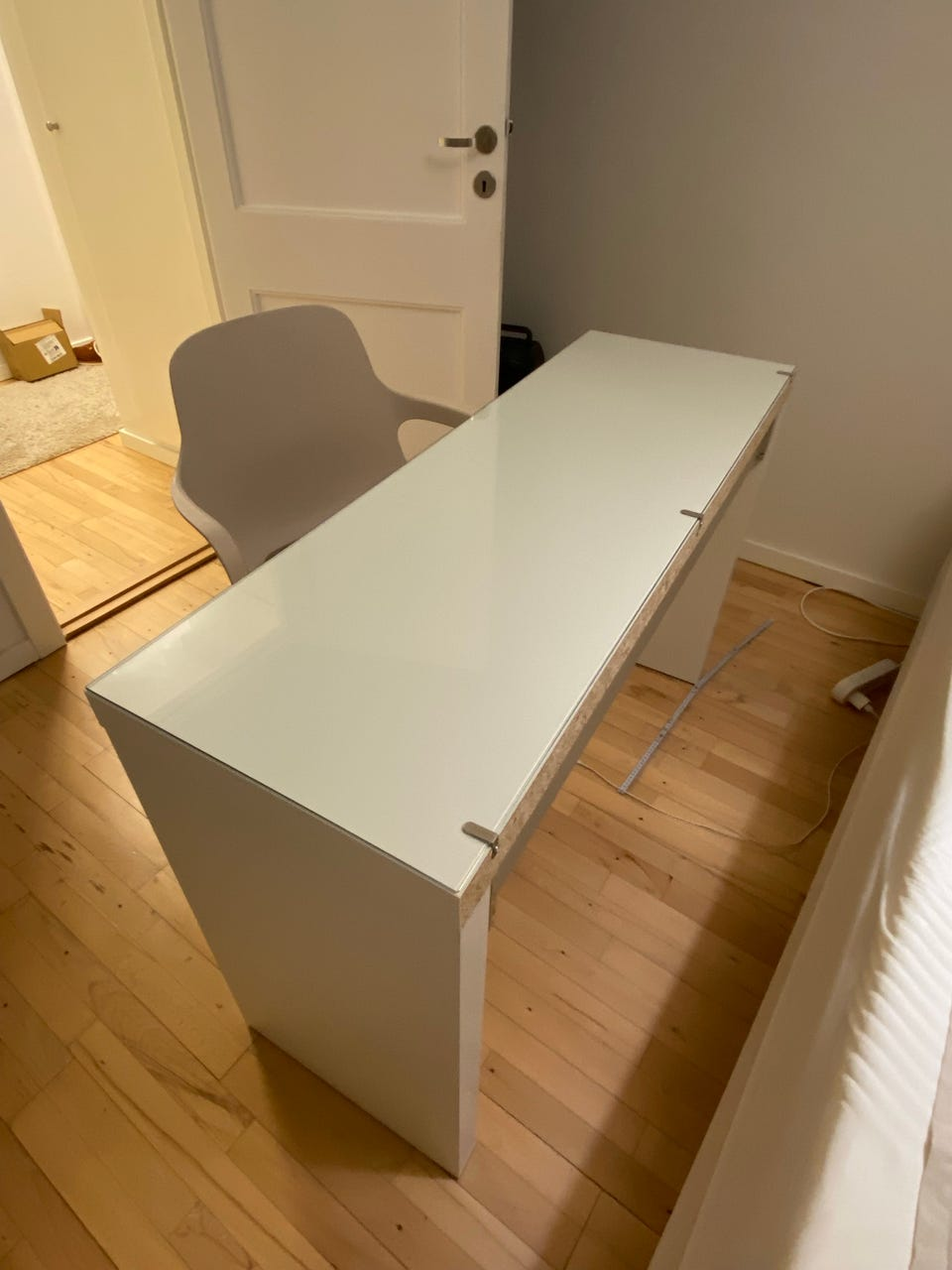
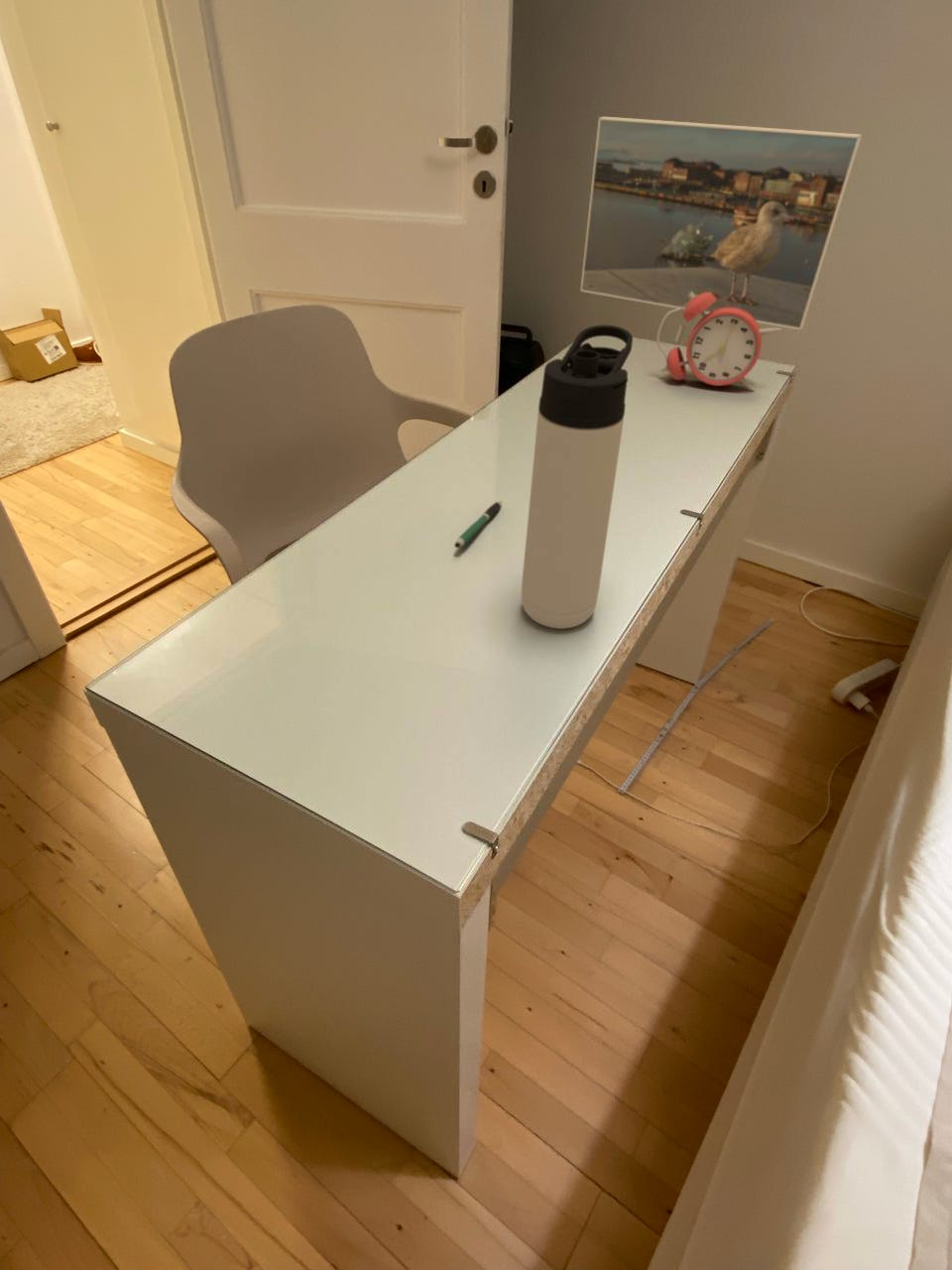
+ alarm clock (715, 340)
+ pen (479, 522)
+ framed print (702, 223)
+ thermos bottle (576, 488)
